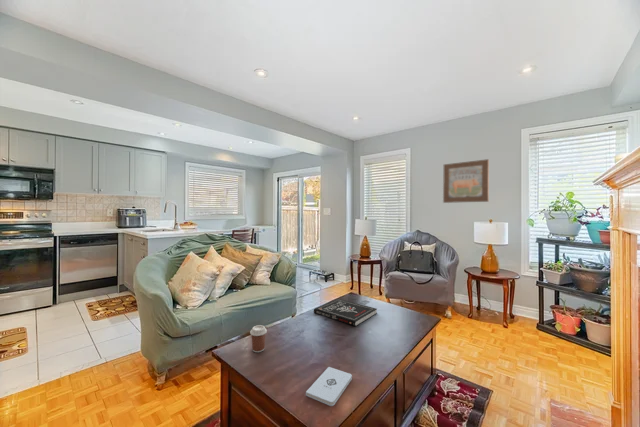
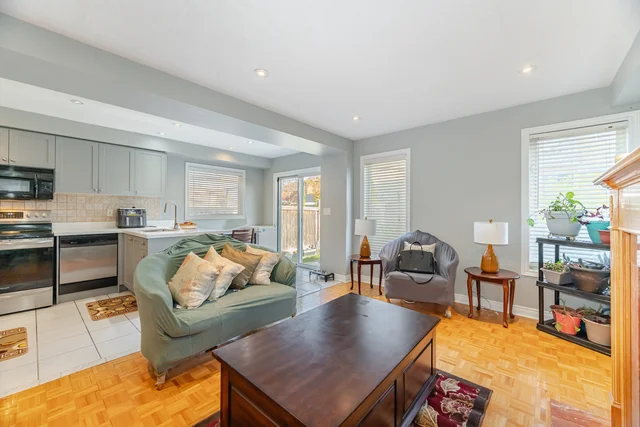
- book (345, 311)
- wall art (465, 182)
- coffee cup (258, 338)
- notepad (330, 384)
